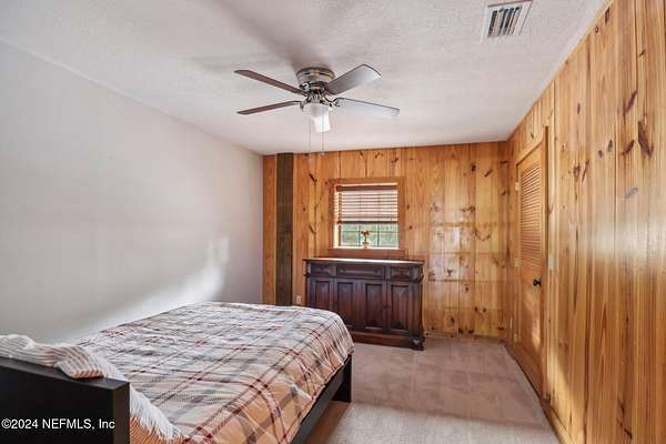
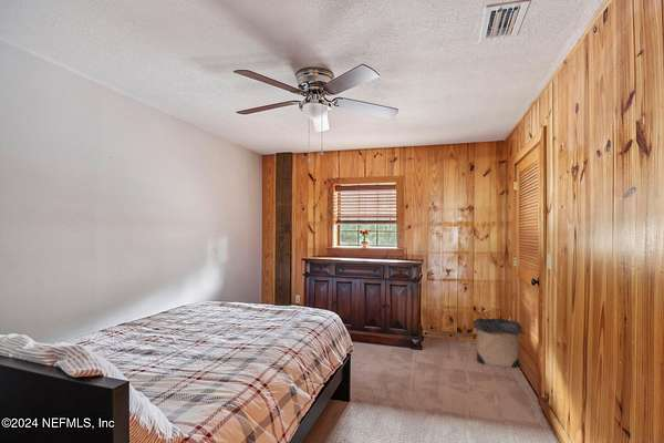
+ laundry hamper (498, 334)
